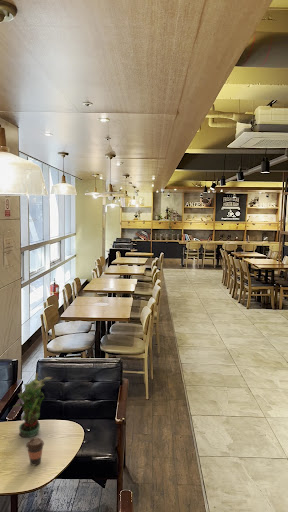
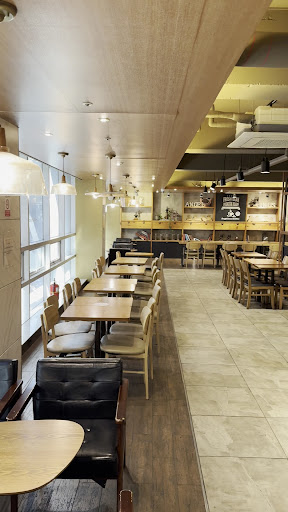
- potted plant (34, 405)
- coffee cup (35, 451)
